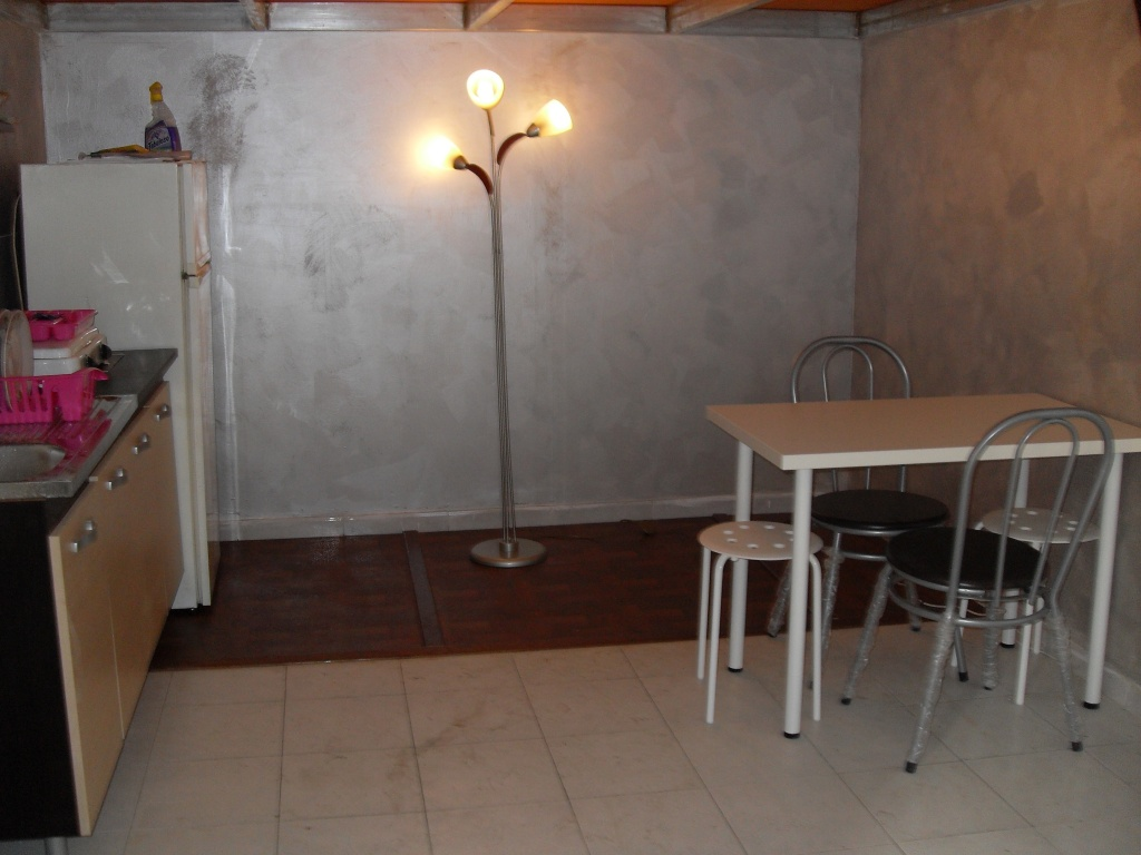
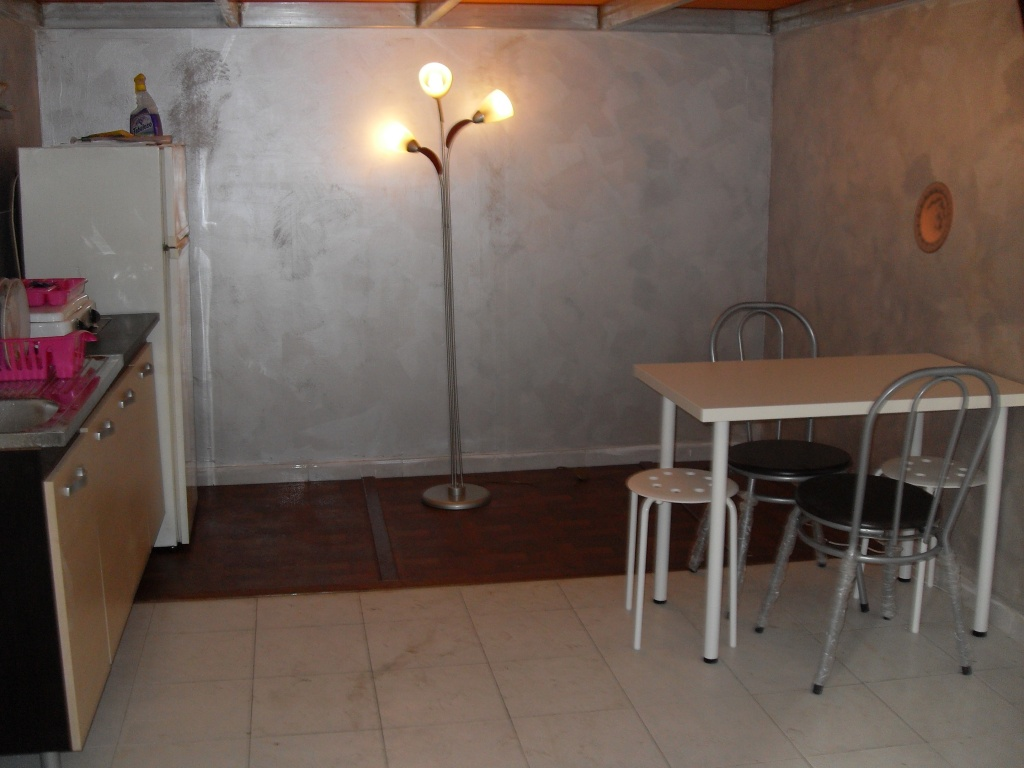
+ decorative plate (934, 217)
